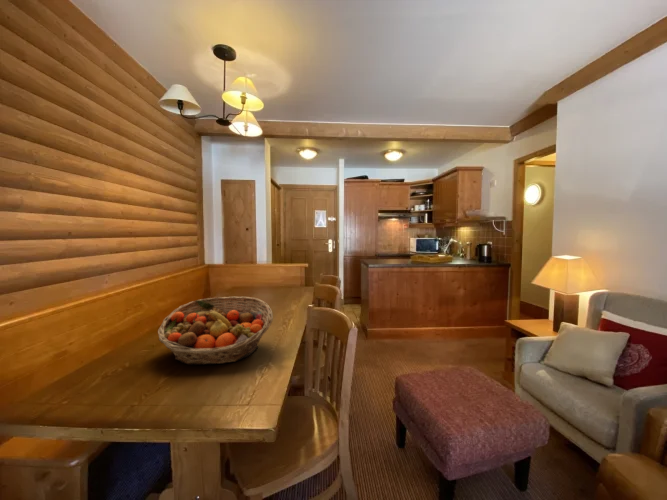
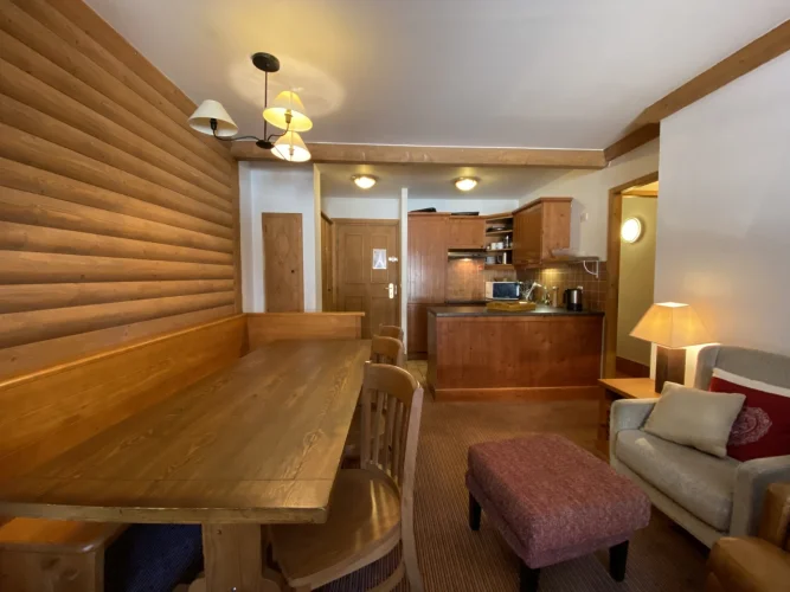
- fruit basket (218, 327)
